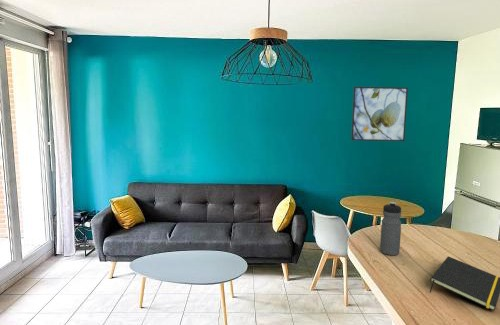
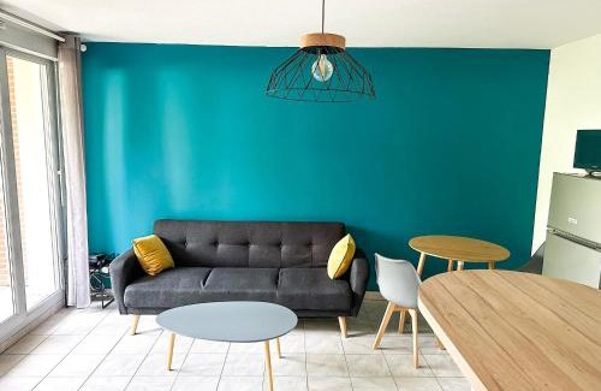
- water bottle (391, 227)
- notepad (468, 280)
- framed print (379, 114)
